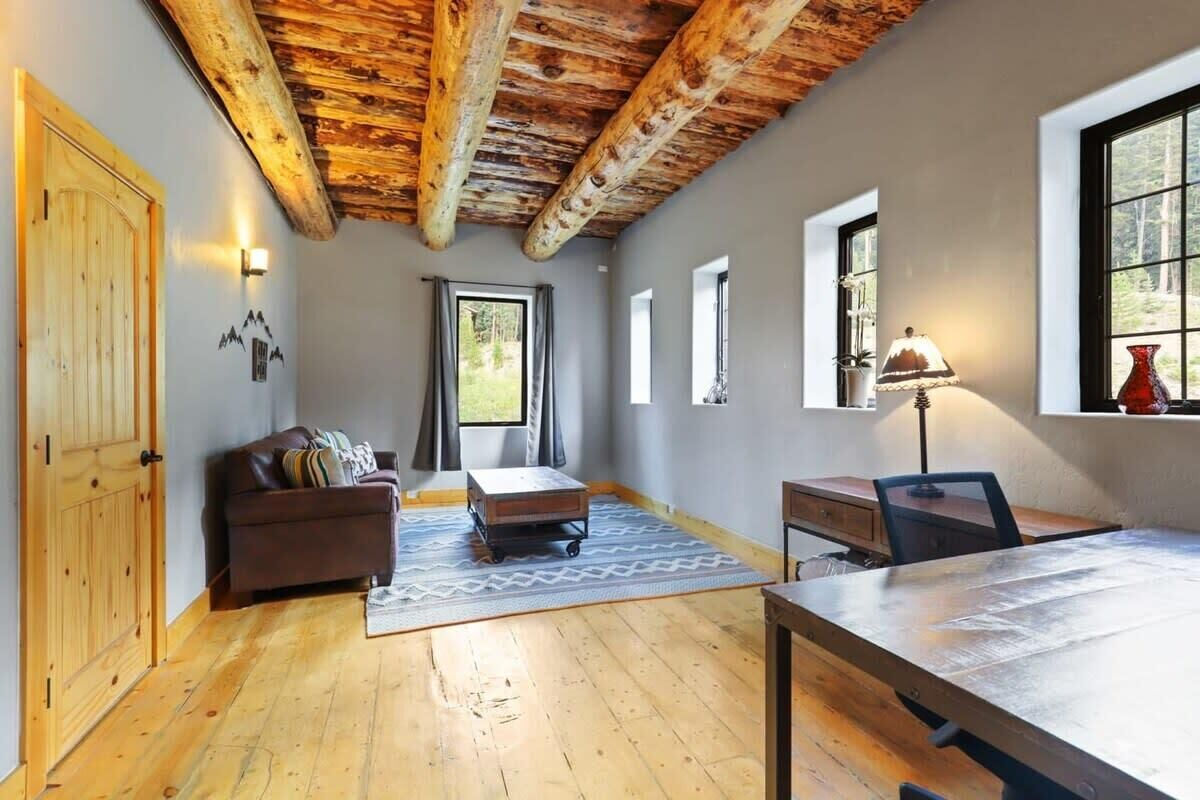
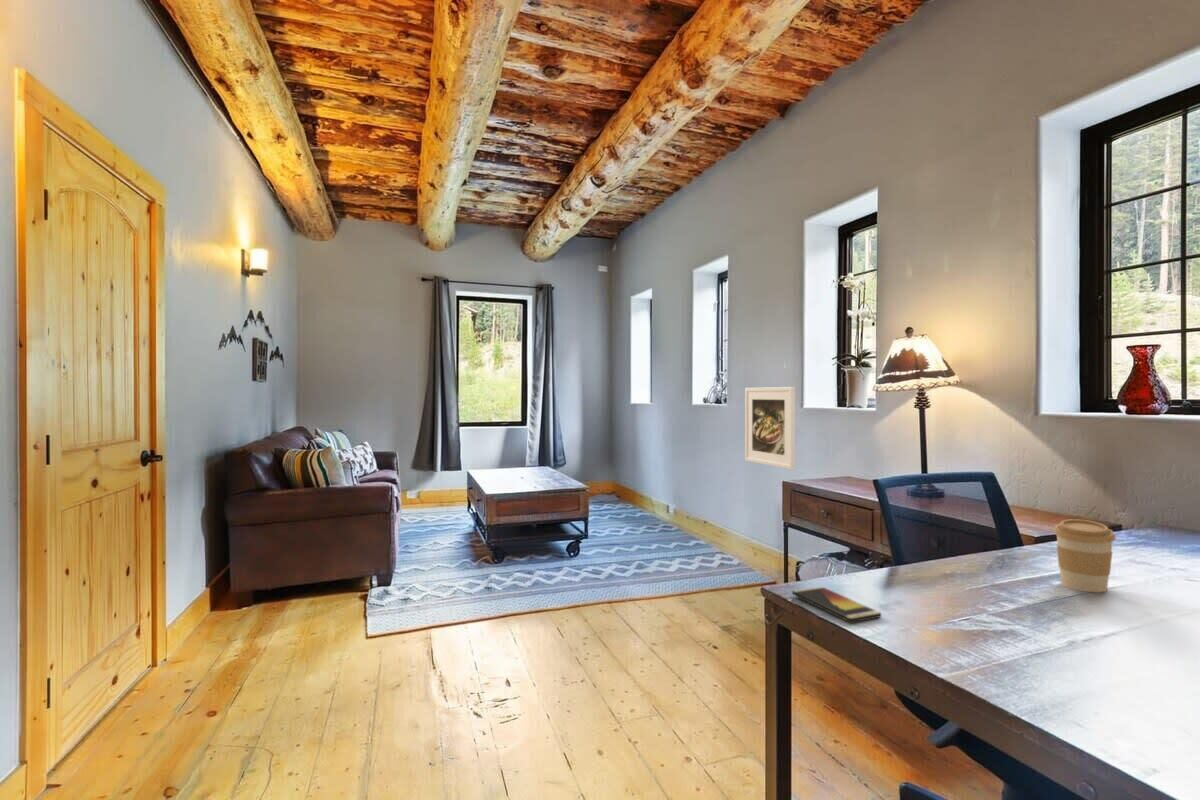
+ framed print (768, 426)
+ coffee cup (1083, 555)
+ smartphone (834, 602)
